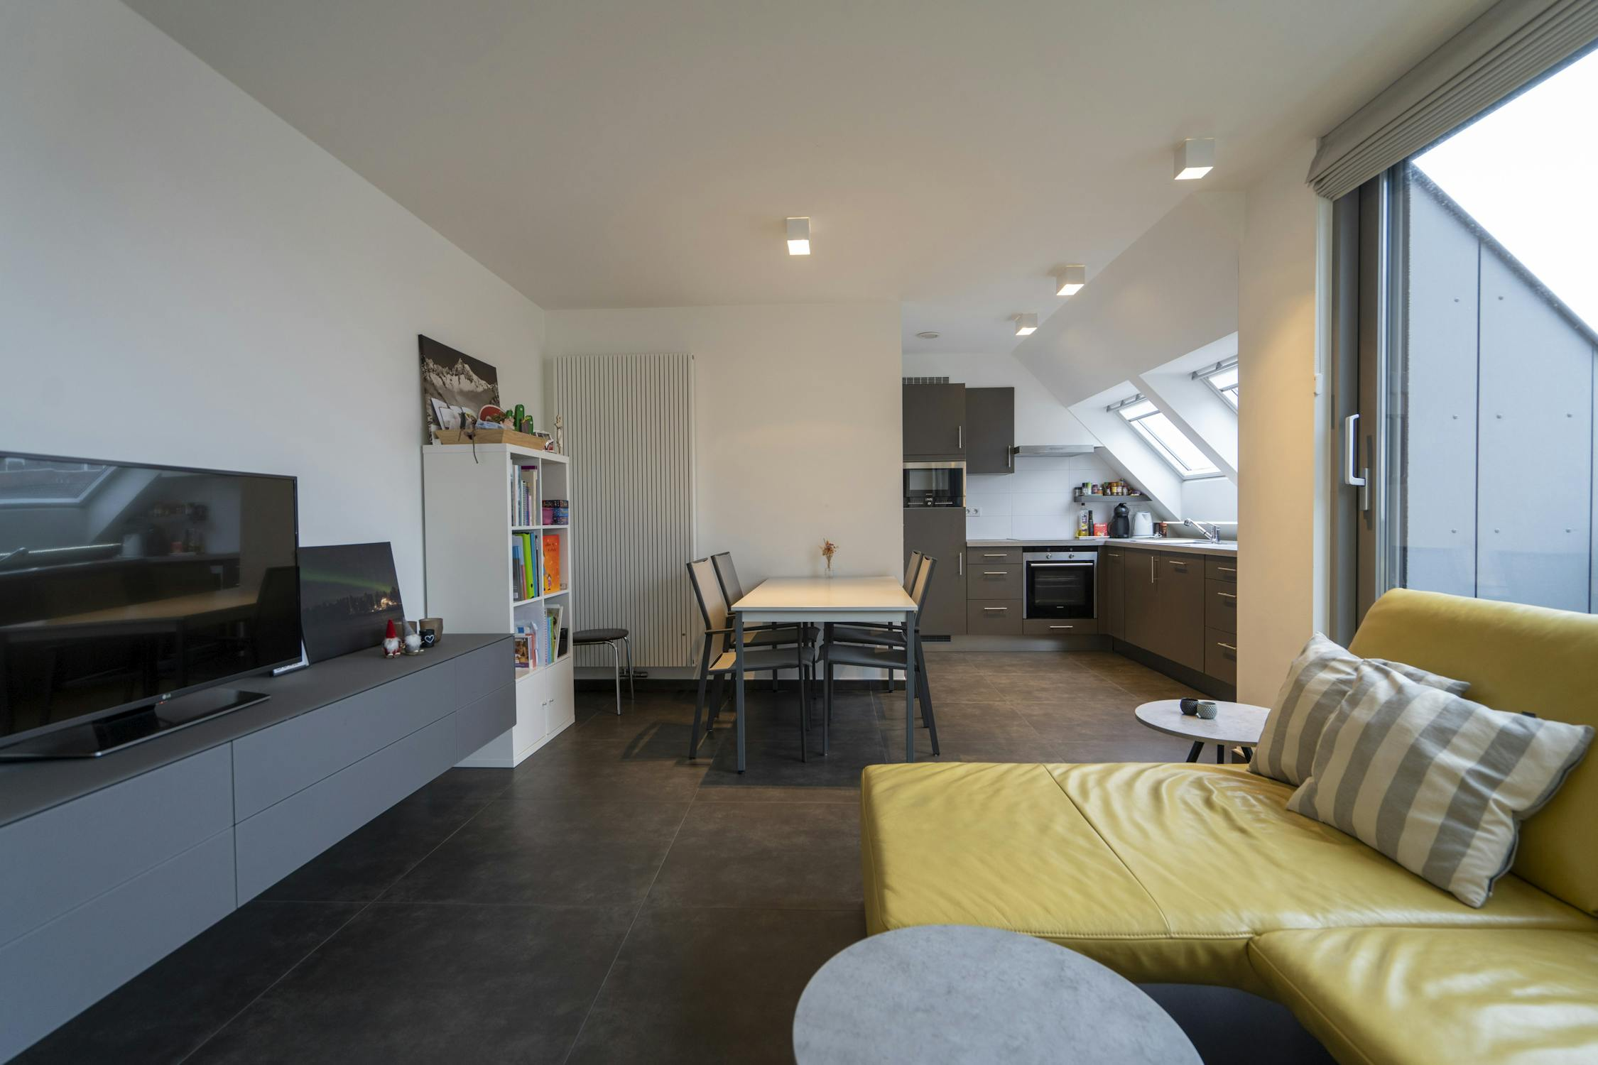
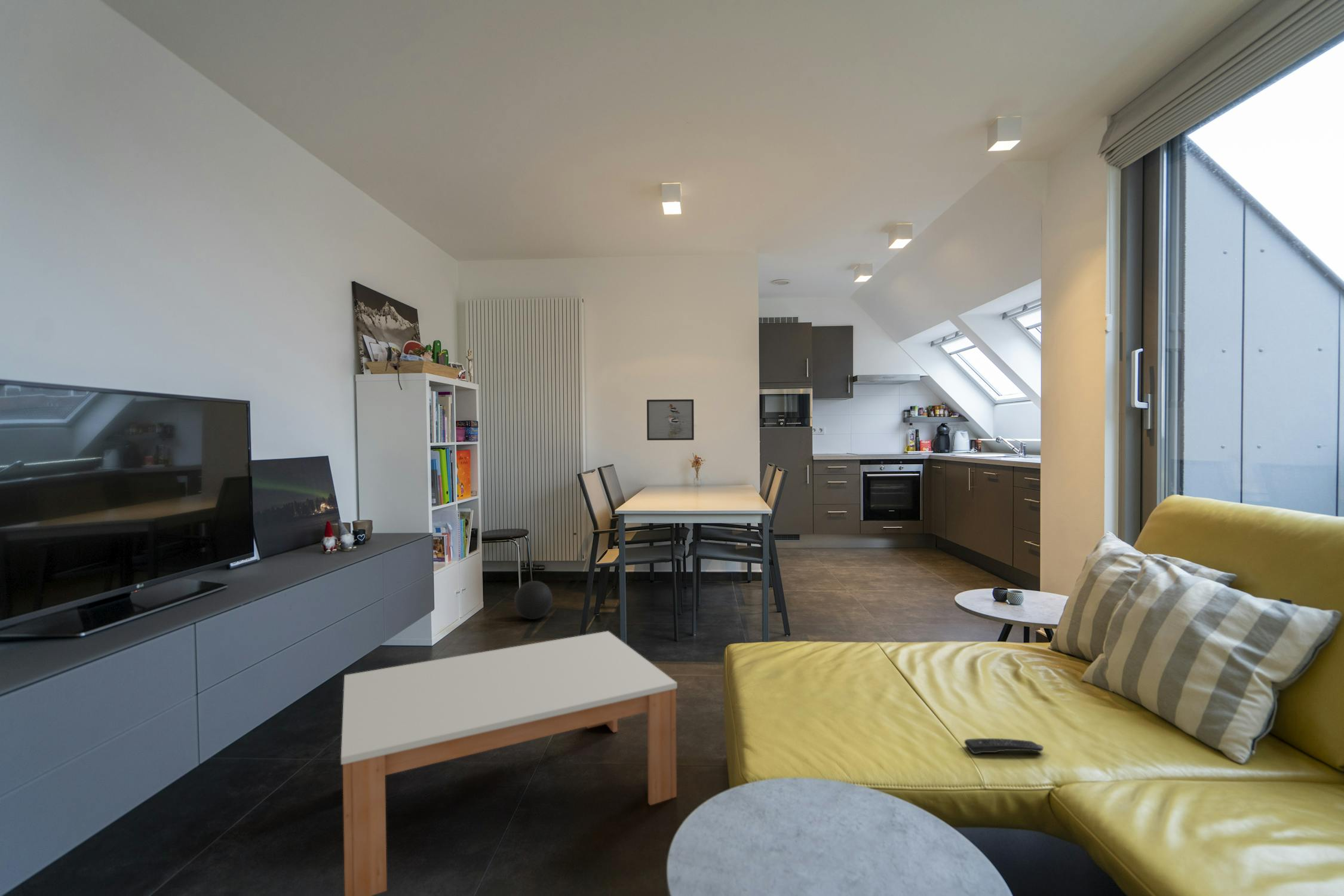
+ coffee table (508, 735)
+ ball (533, 600)
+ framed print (670, 419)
+ remote control (1005, 745)
